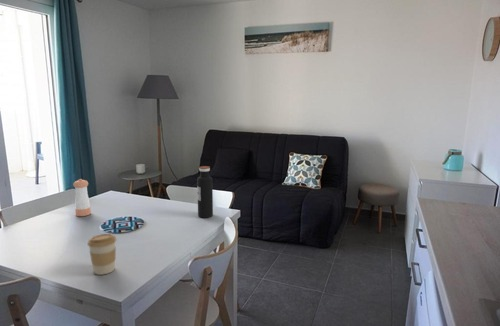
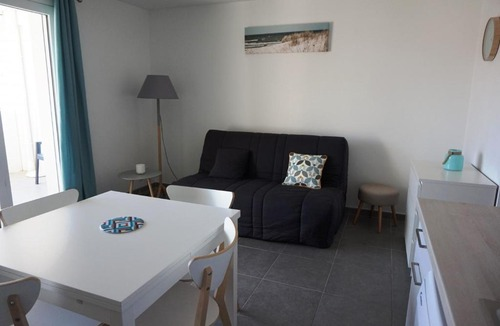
- water bottle (205, 191)
- pepper shaker (81, 196)
- coffee cup (103, 252)
